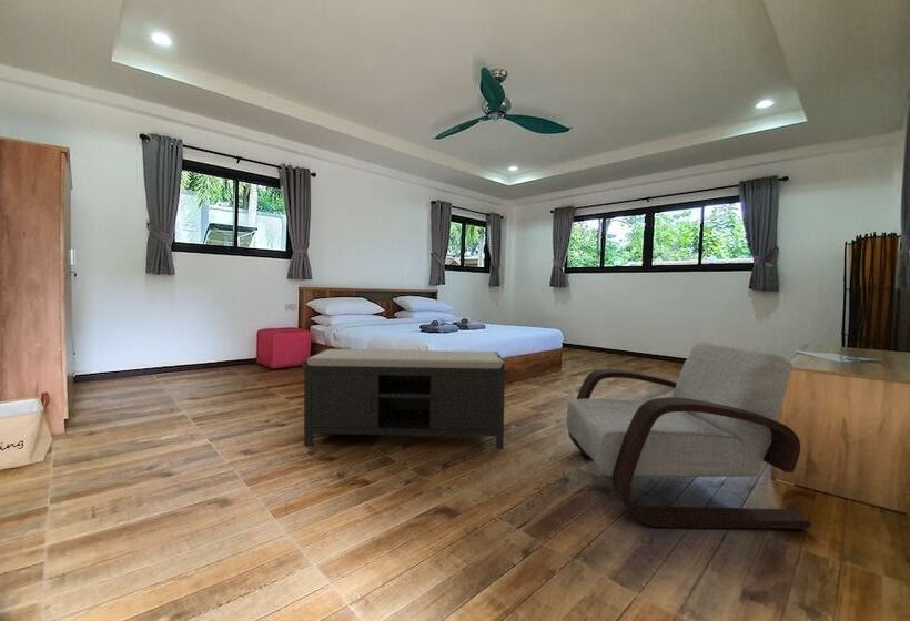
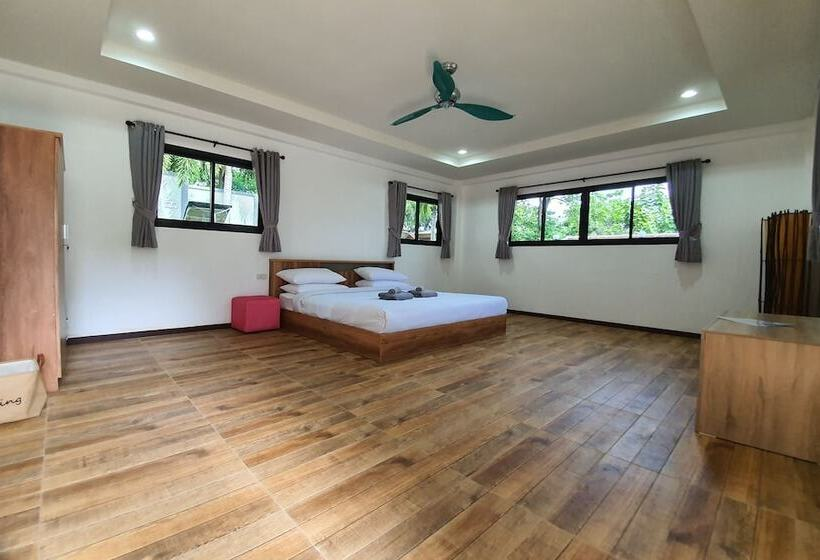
- armchair (664, 414)
- bench (407, 395)
